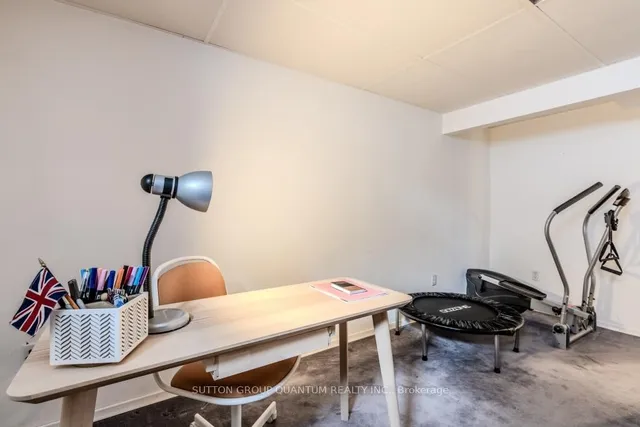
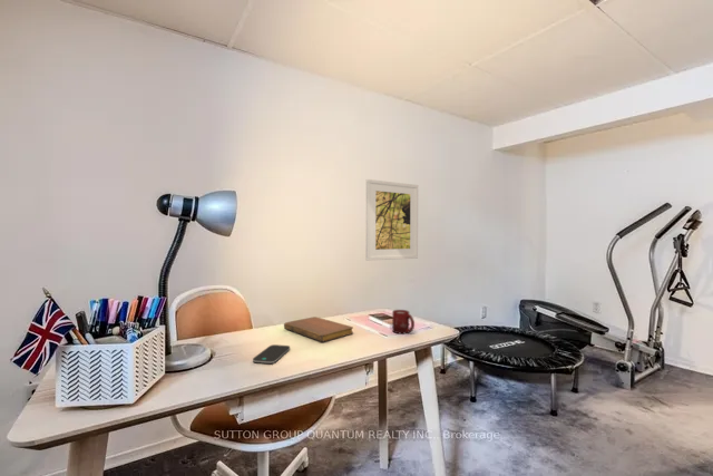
+ smartphone (272, 353)
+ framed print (392, 221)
+ notebook (318, 328)
+ cup (403, 321)
